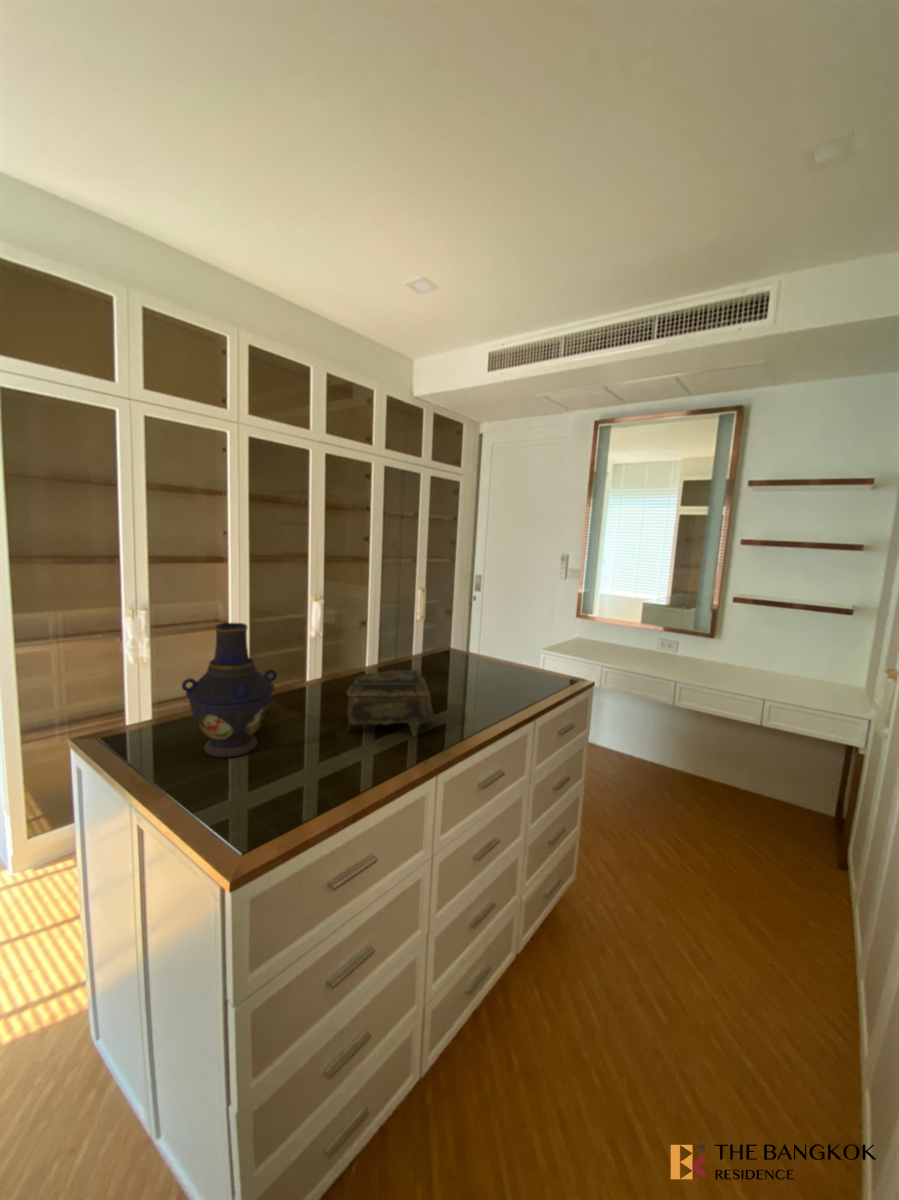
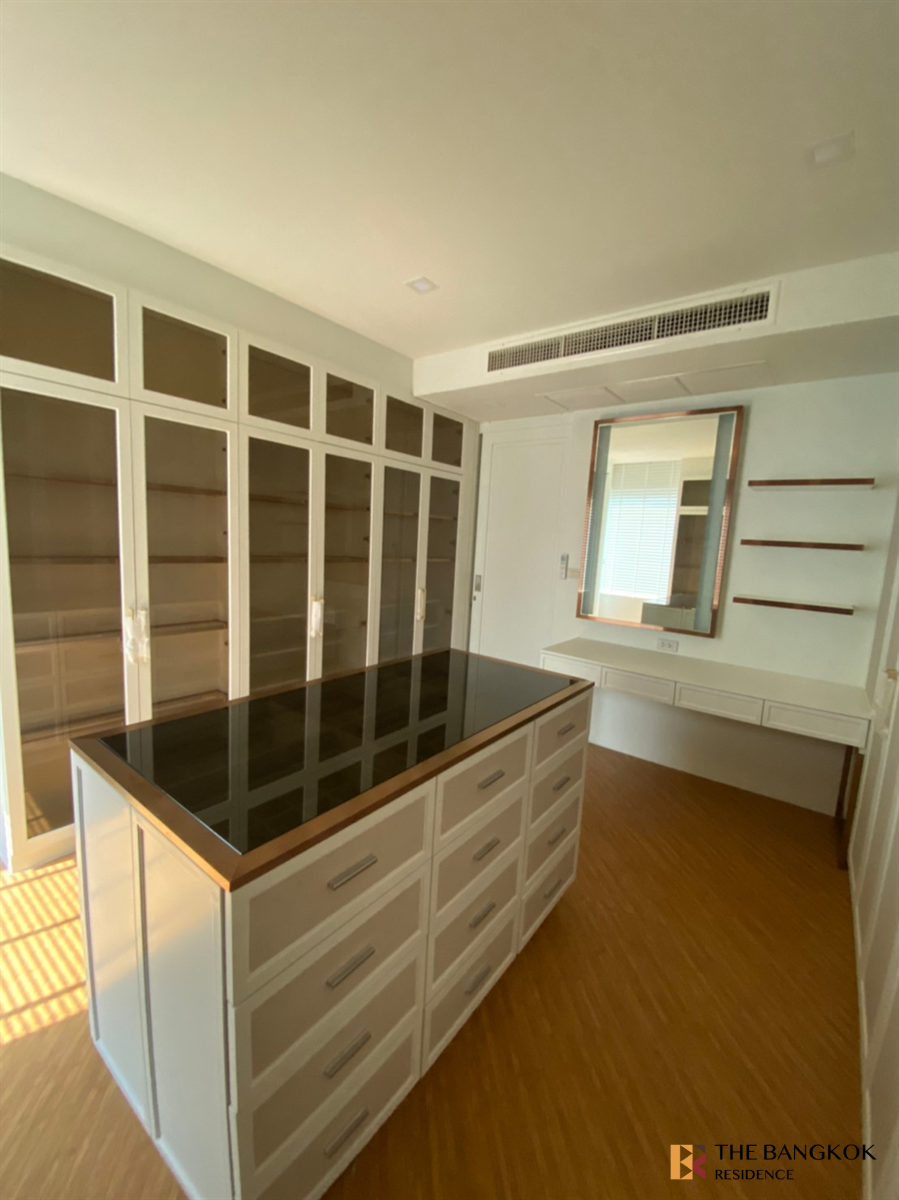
- jewelry box (391, 699)
- vase (231, 687)
